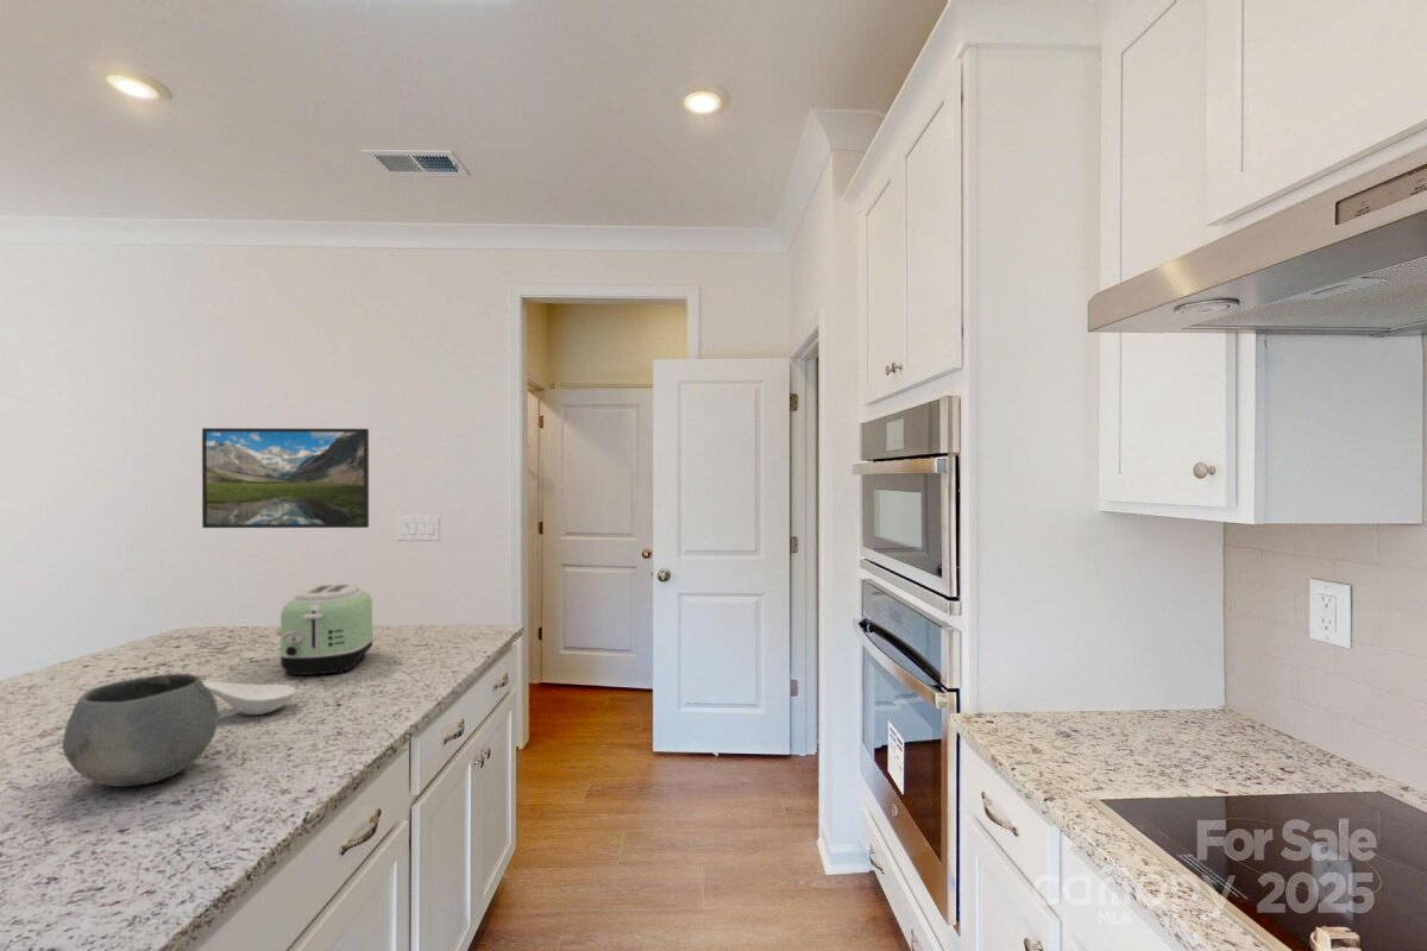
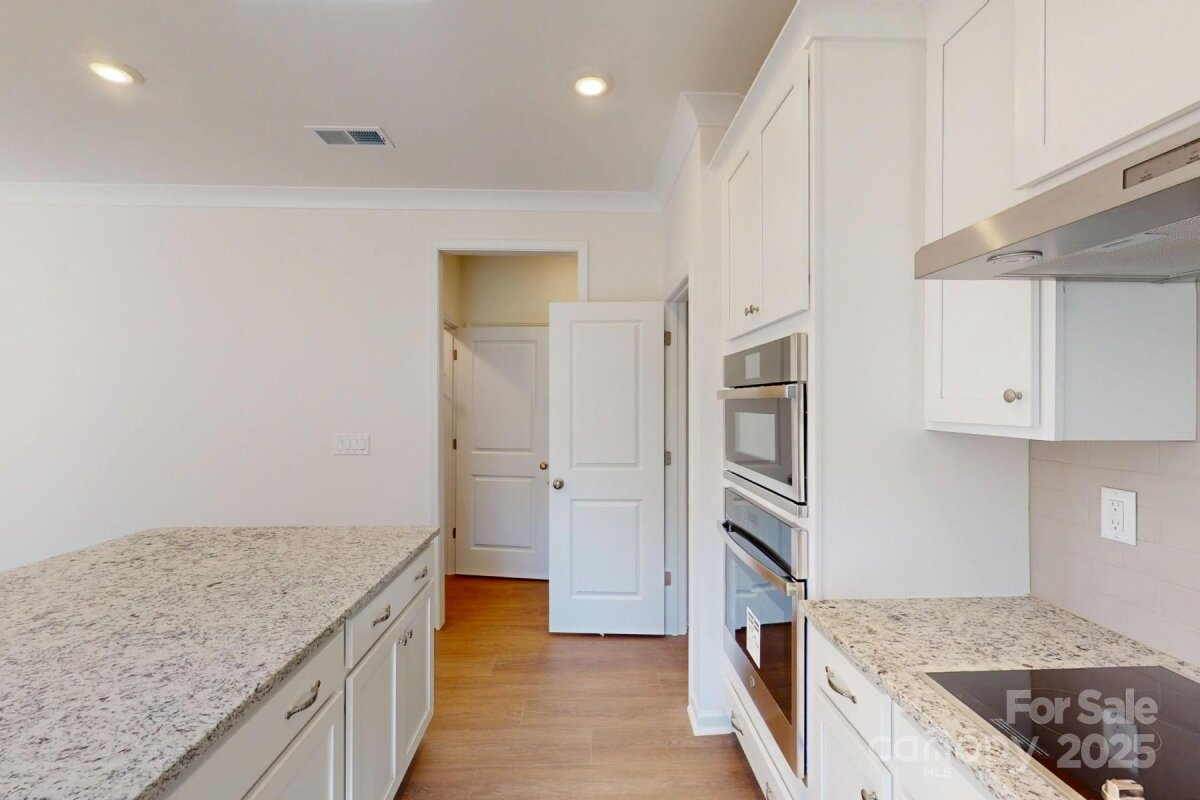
- toaster (327, 626)
- bowl (145, 731)
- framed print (285, 478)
- spoon rest (228, 697)
